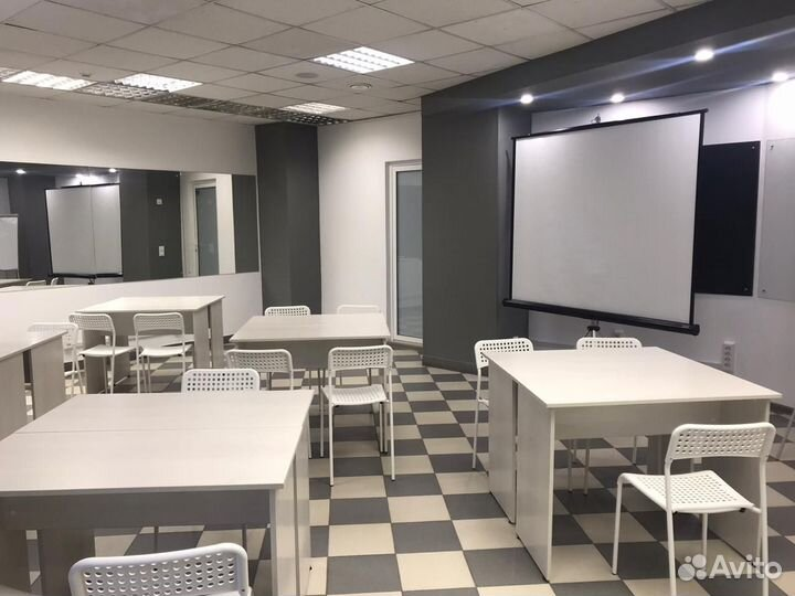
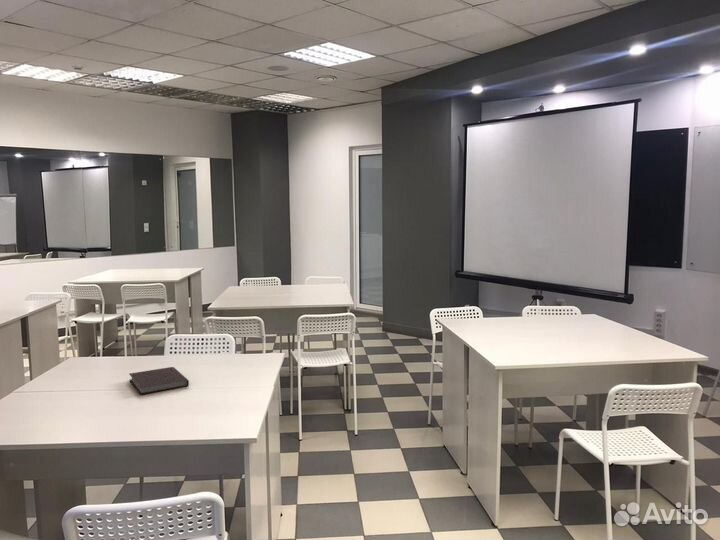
+ notebook (158, 379)
